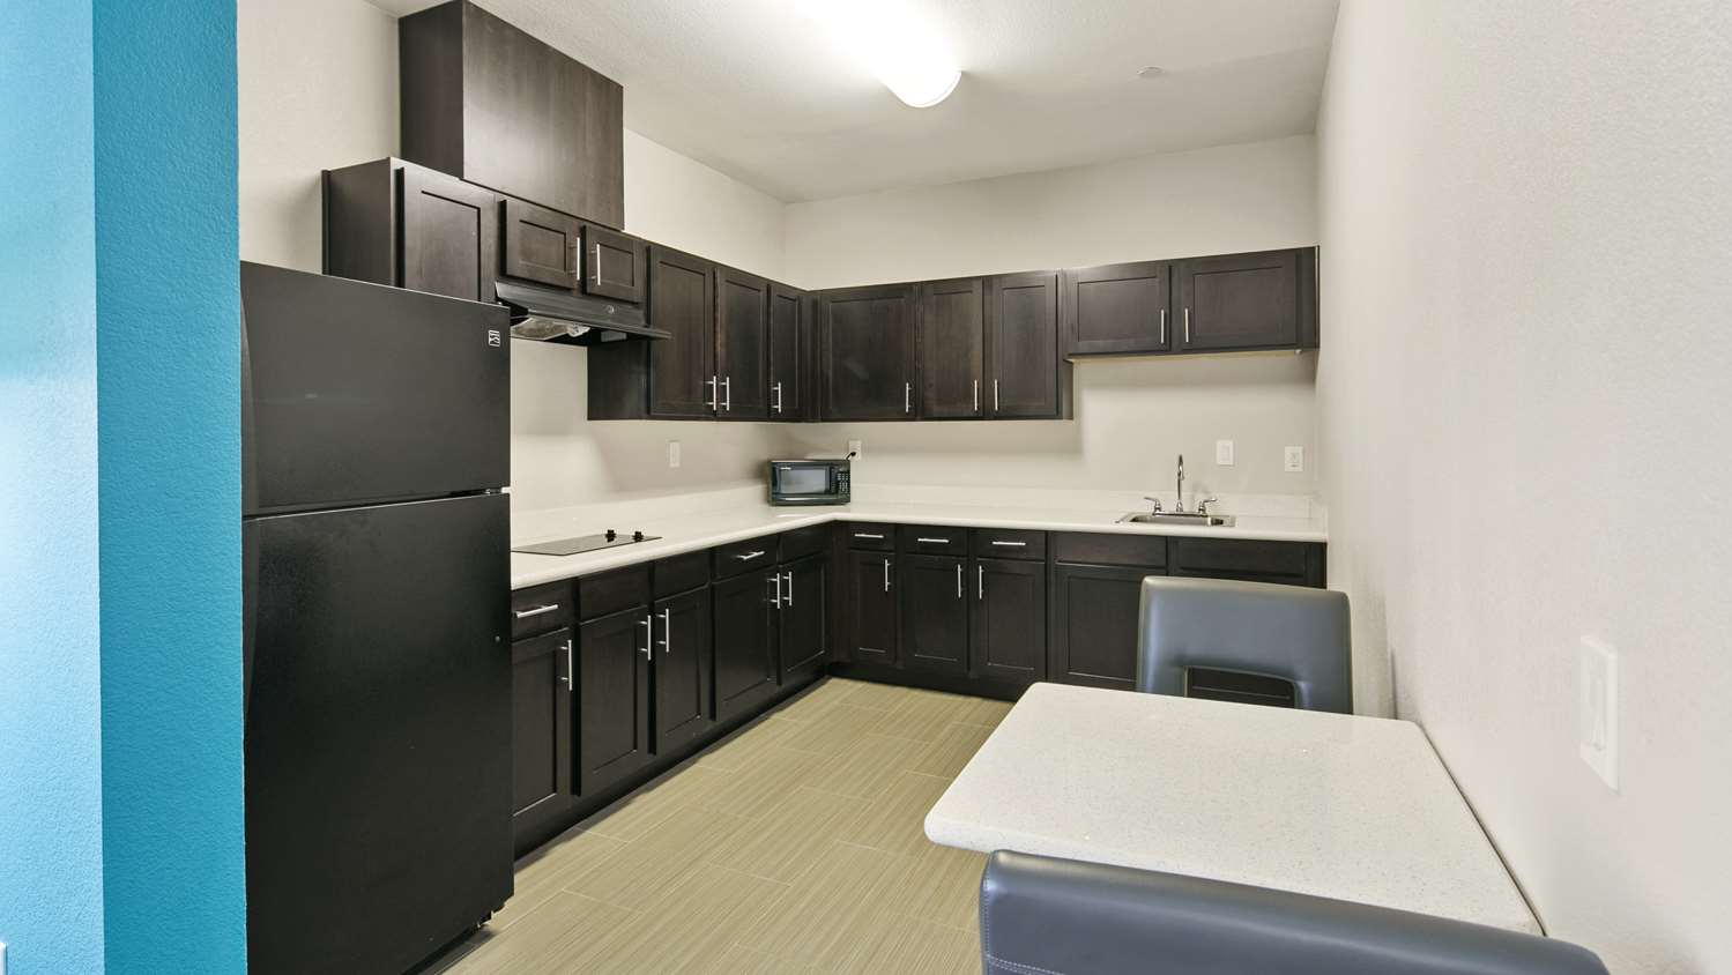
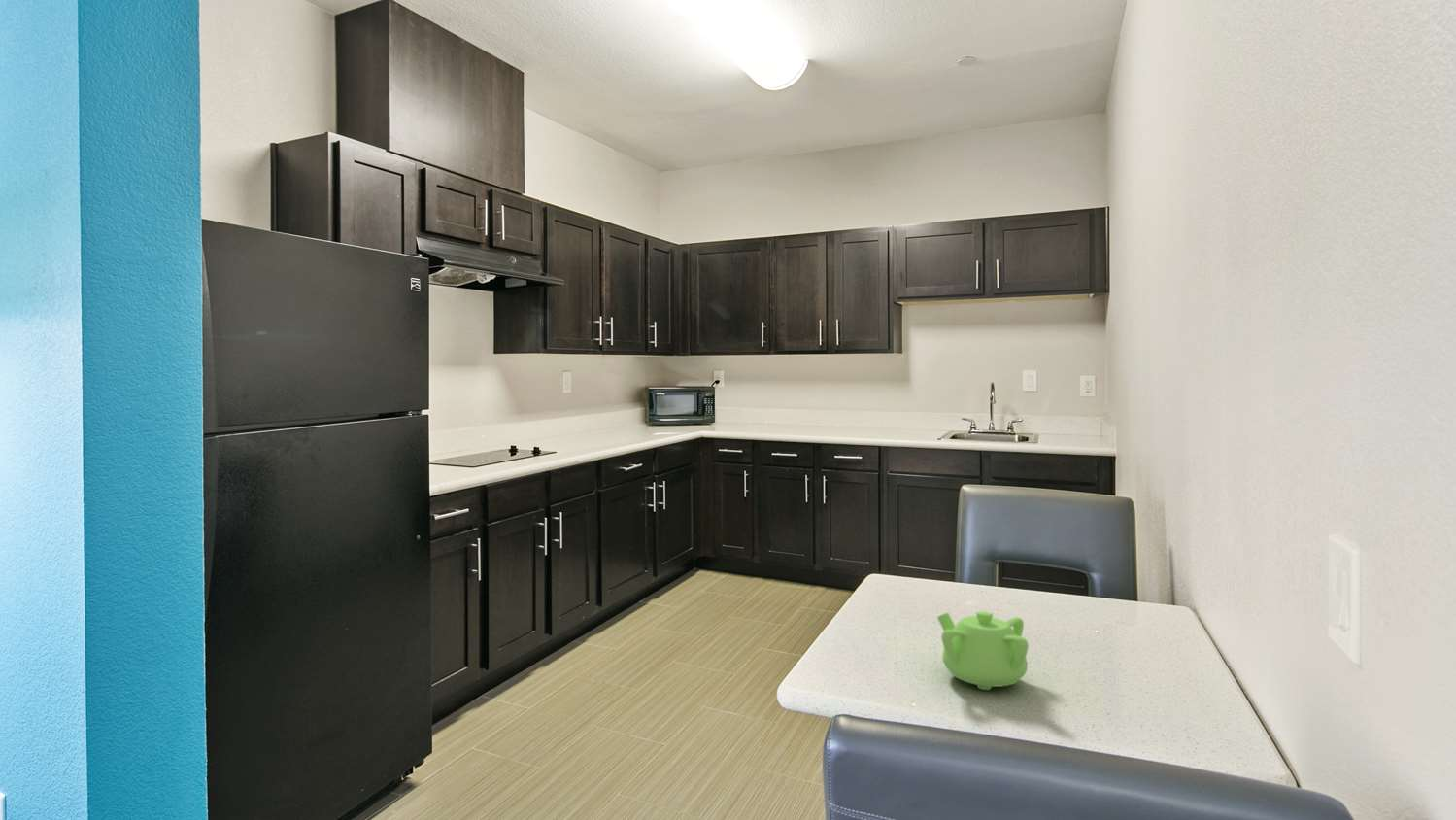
+ teapot (980, 644)
